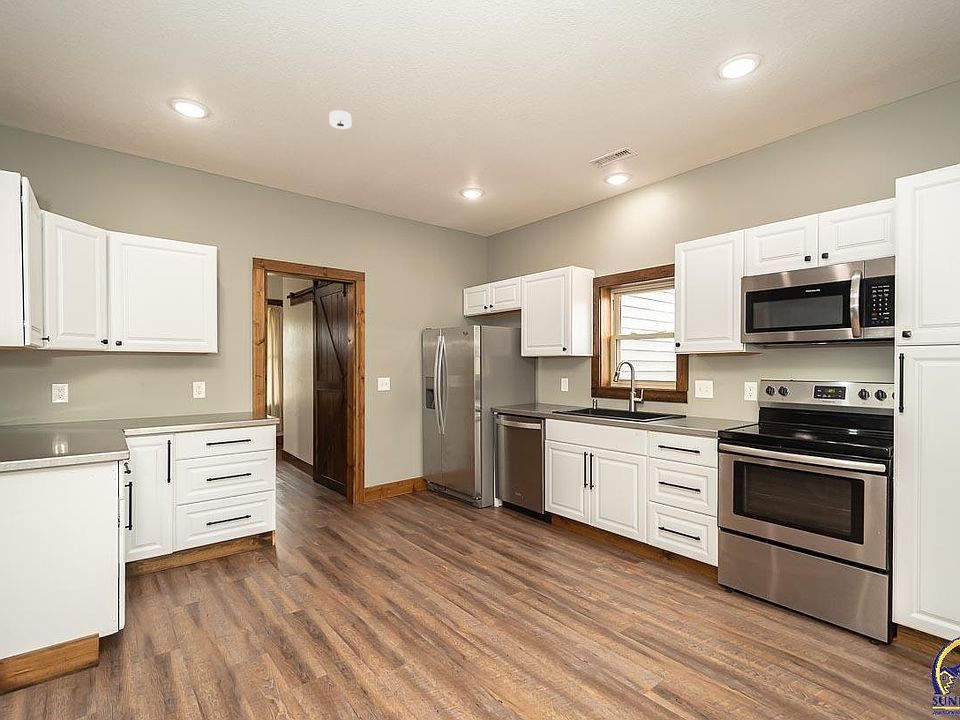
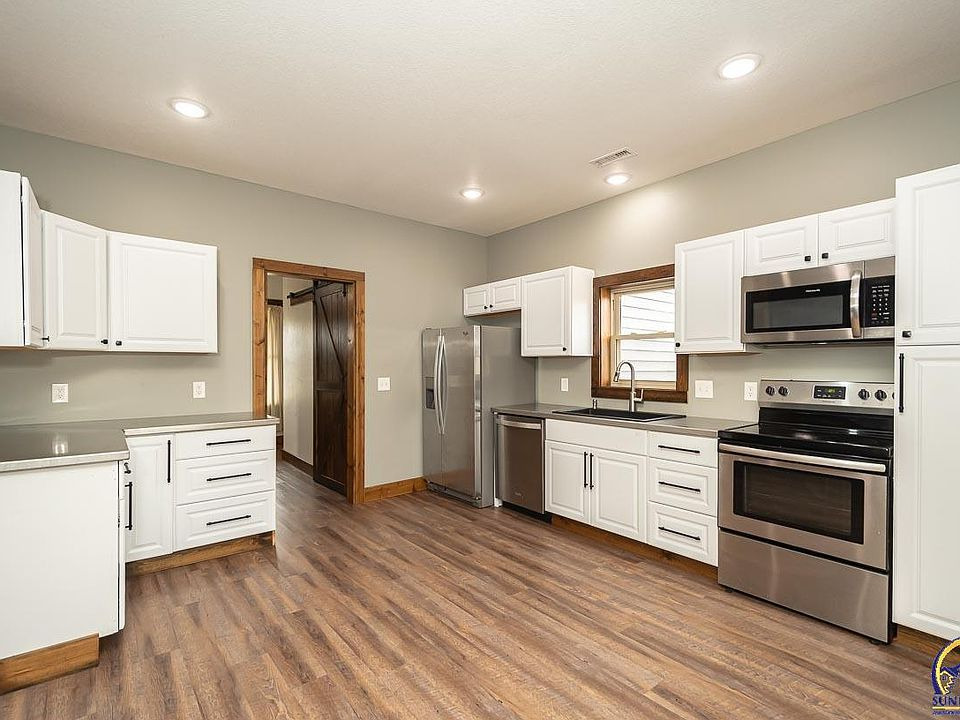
- smoke detector (340, 120)
